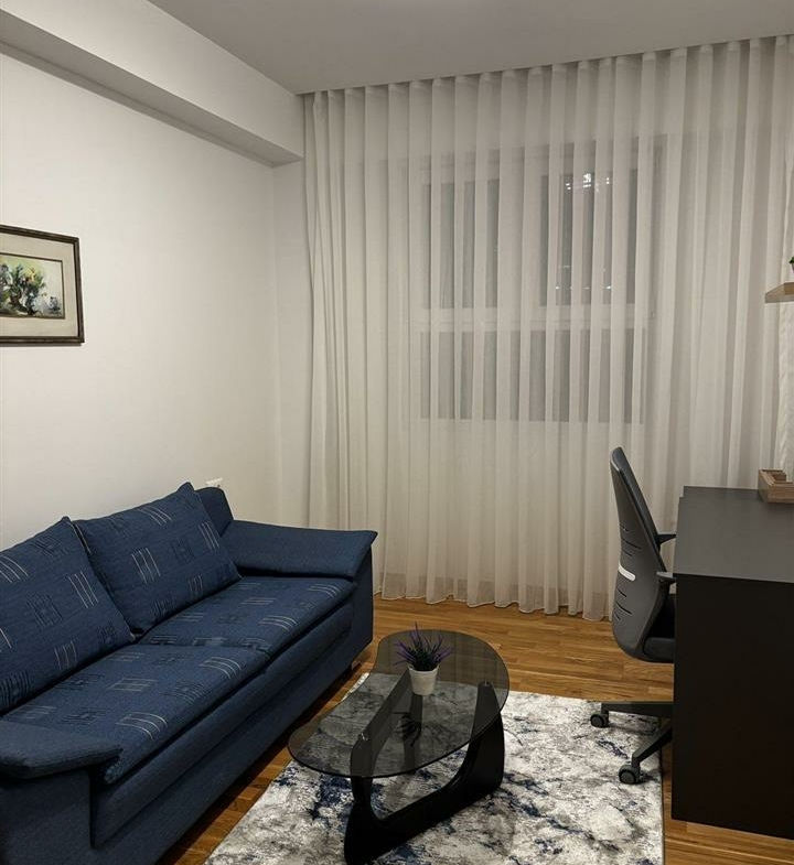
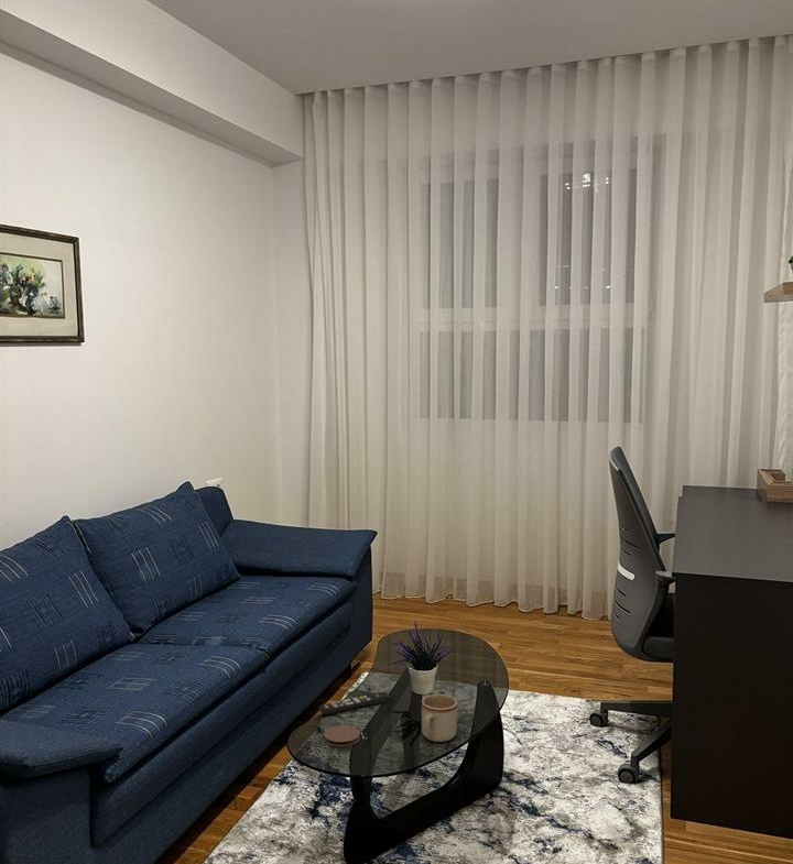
+ remote control (356, 702)
+ coaster (341, 735)
+ mug (436, 720)
